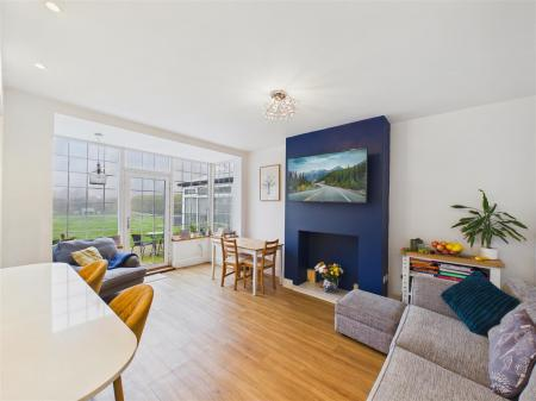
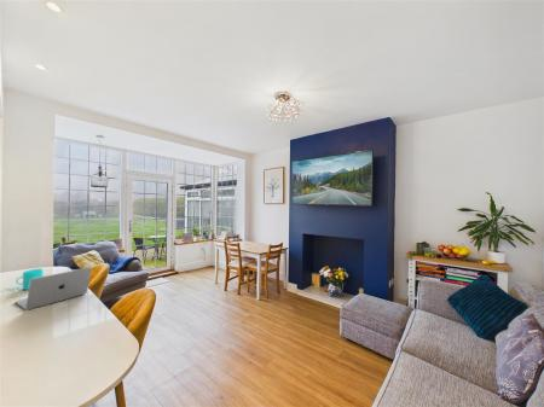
+ laptop (54, 284)
+ mug (29, 279)
